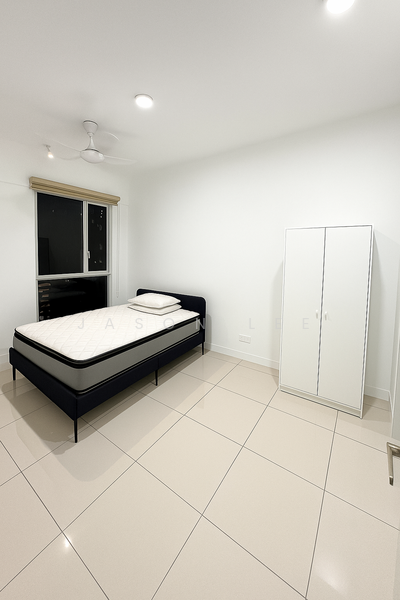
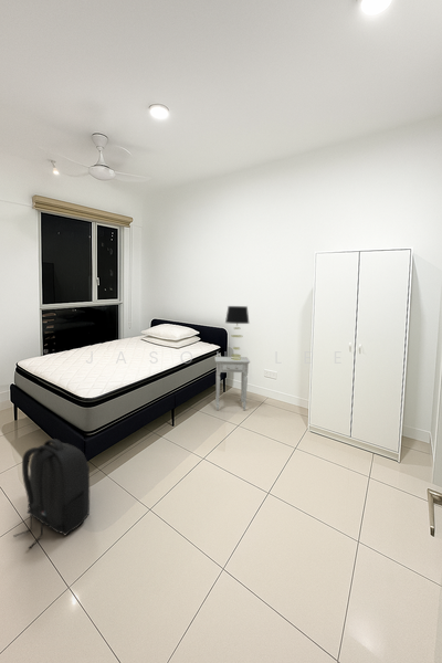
+ nightstand (241, 382)
+ backpack (51, 482)
+ table lamp (236, 335)
